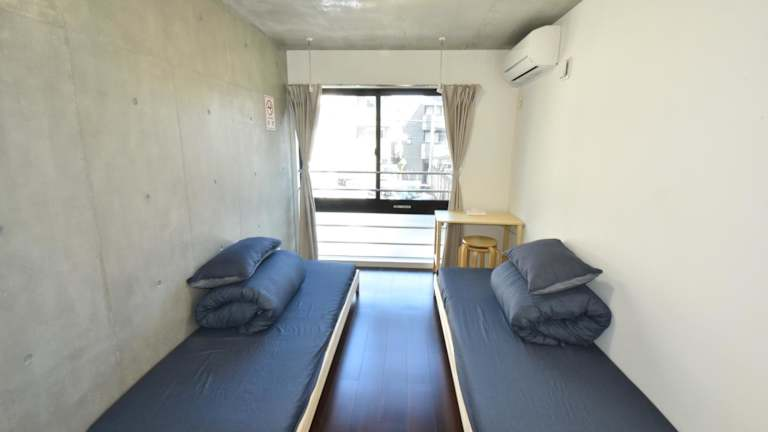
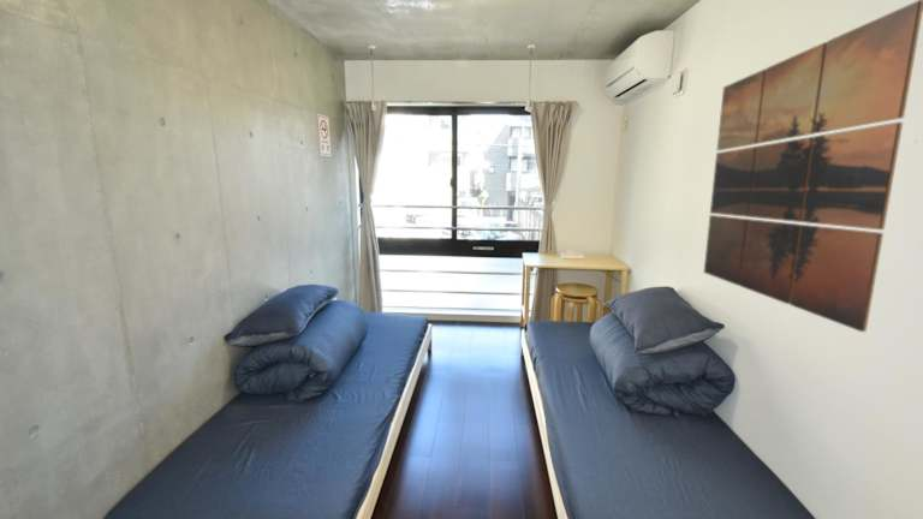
+ wall art (778, 180)
